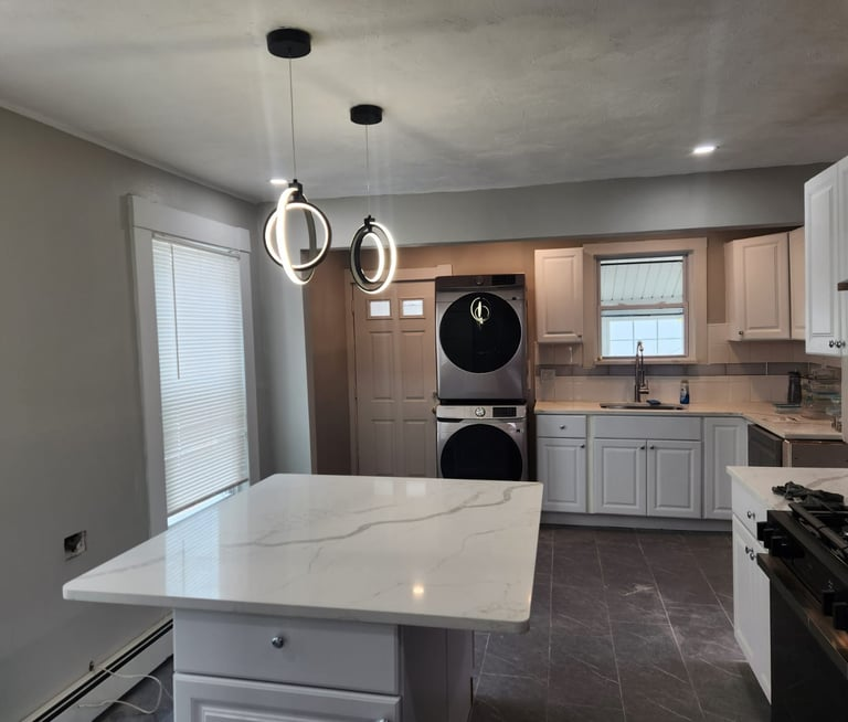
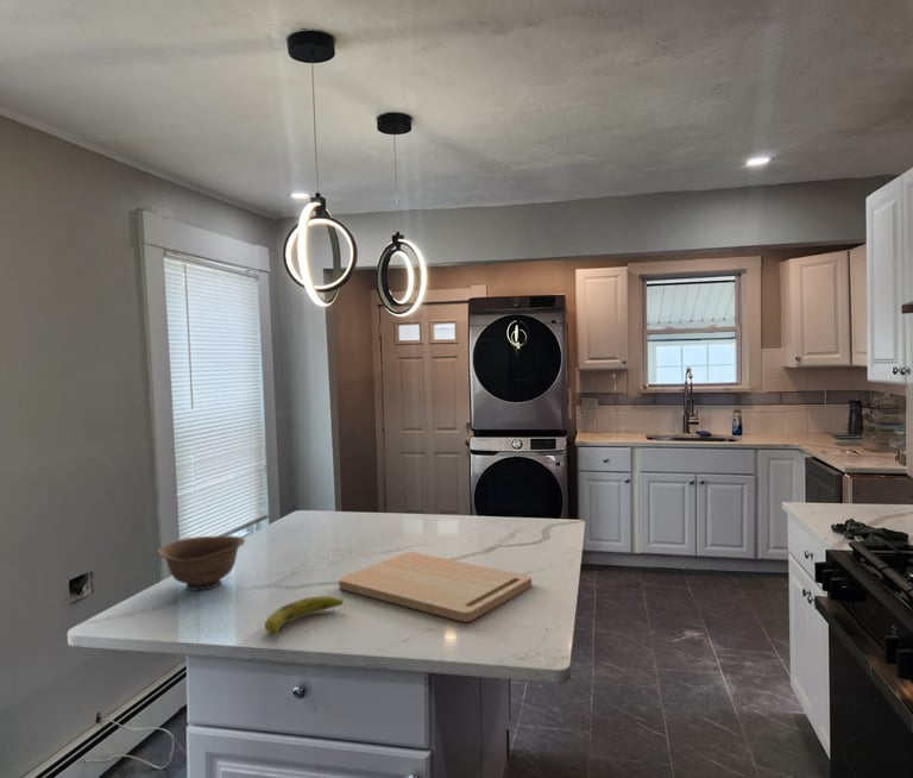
+ bowl (202, 564)
+ cutting board (434, 582)
+ fruit (304, 613)
